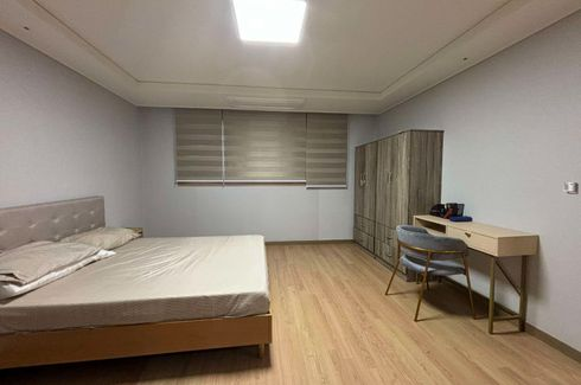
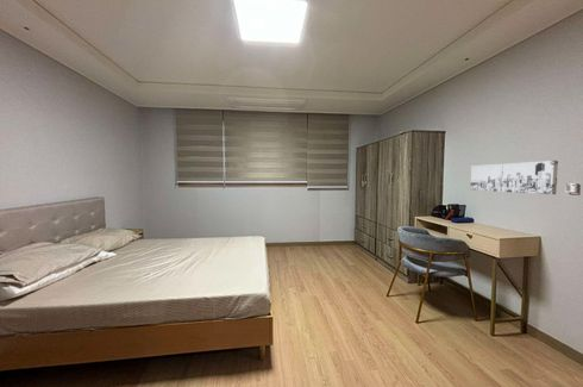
+ wall art (507, 177)
